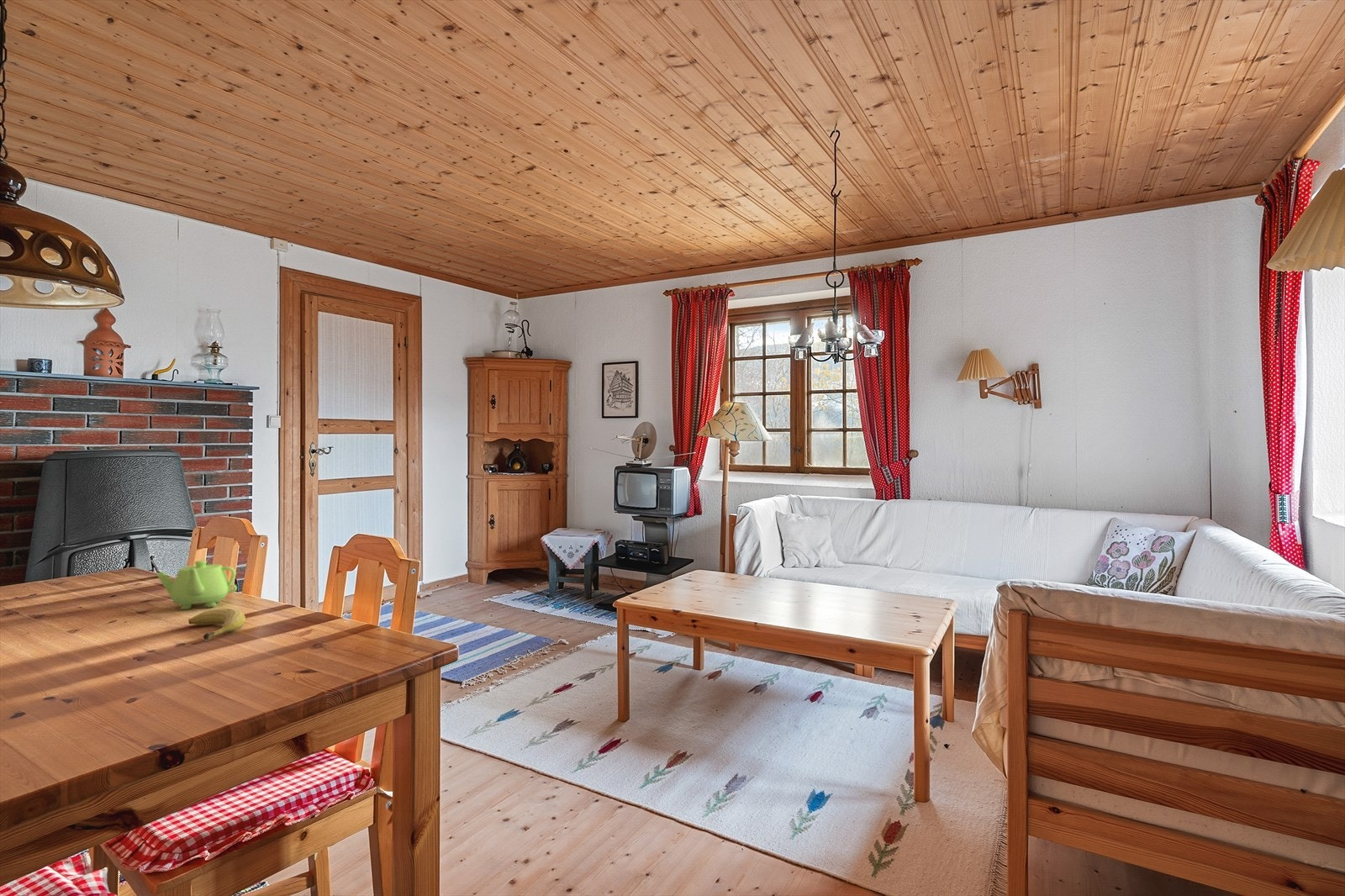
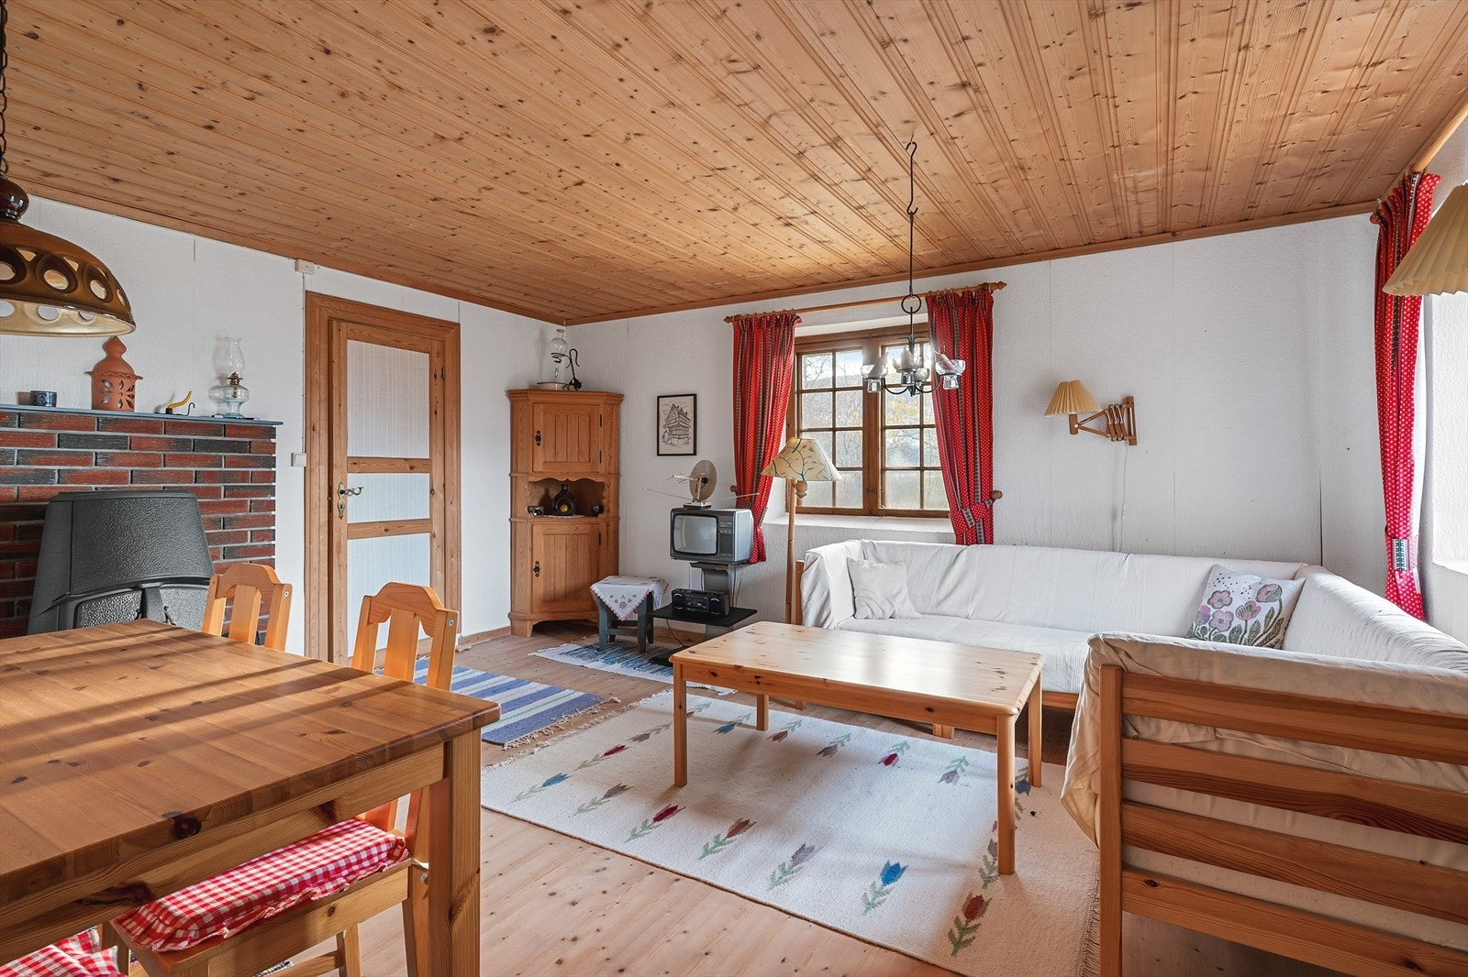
- fruit (219, 620)
- teapot (198, 582)
